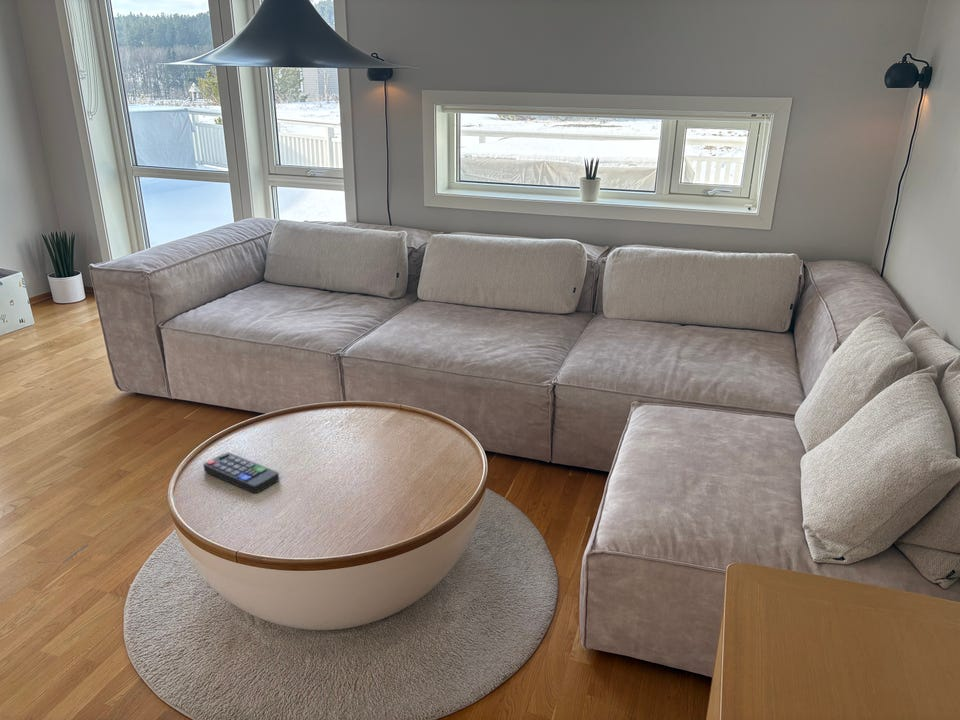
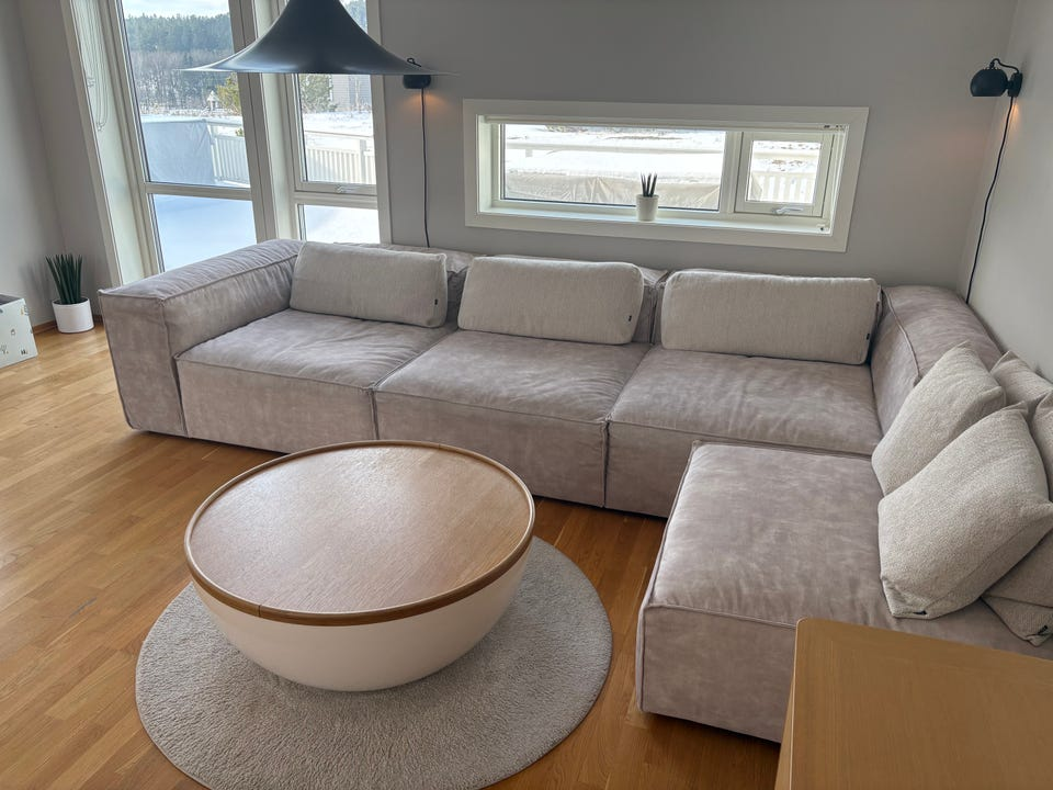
- remote control (240, 471)
